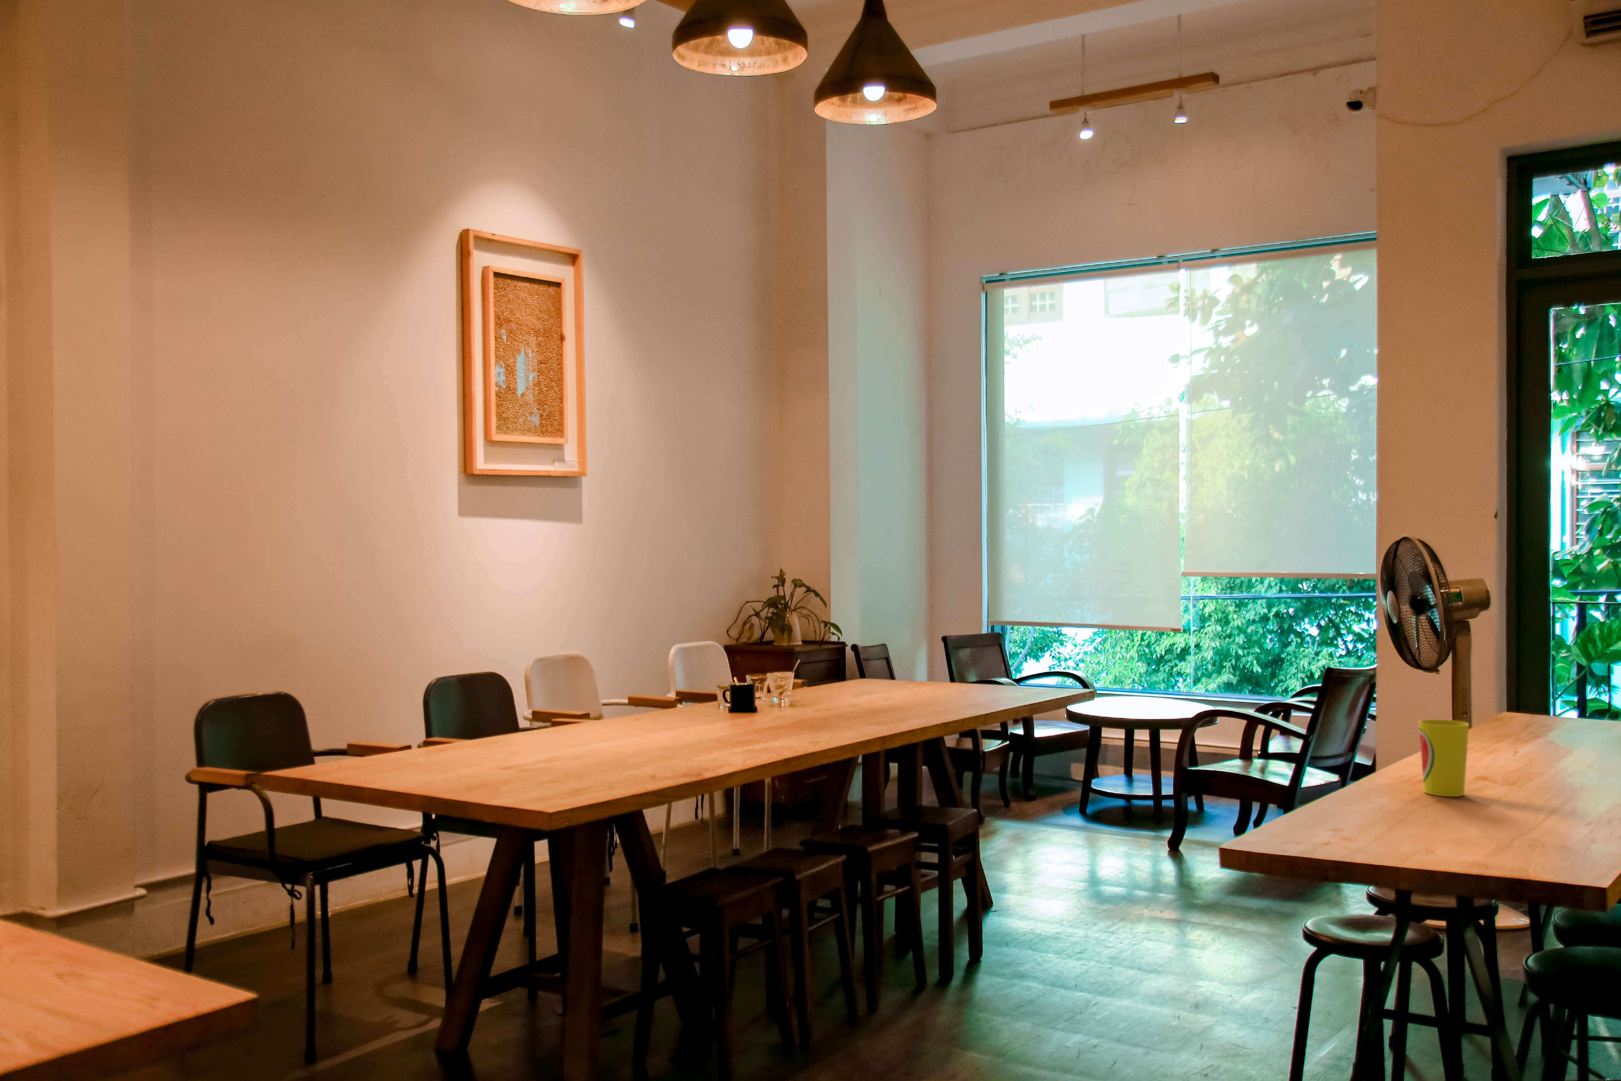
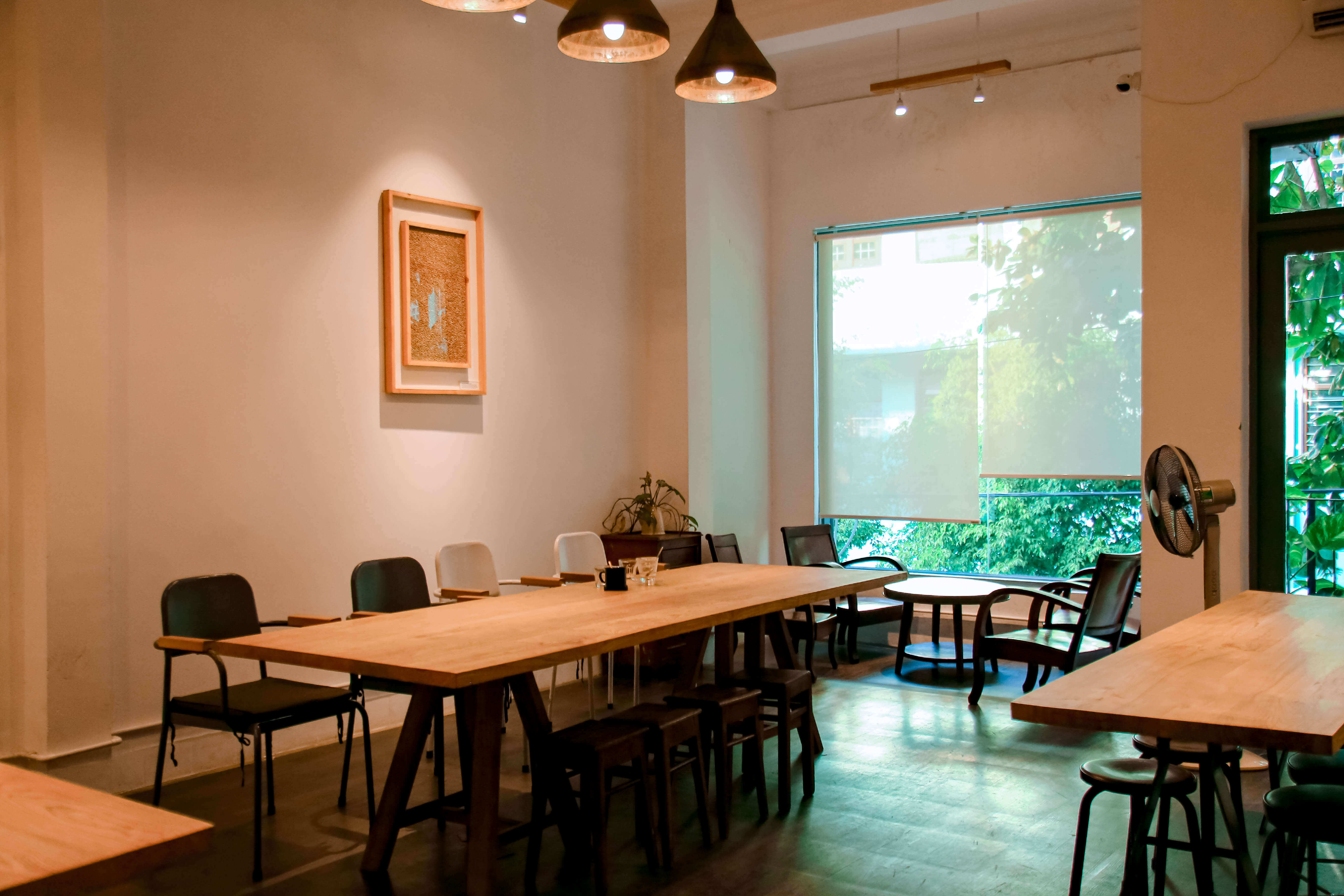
- cup (1444, 758)
